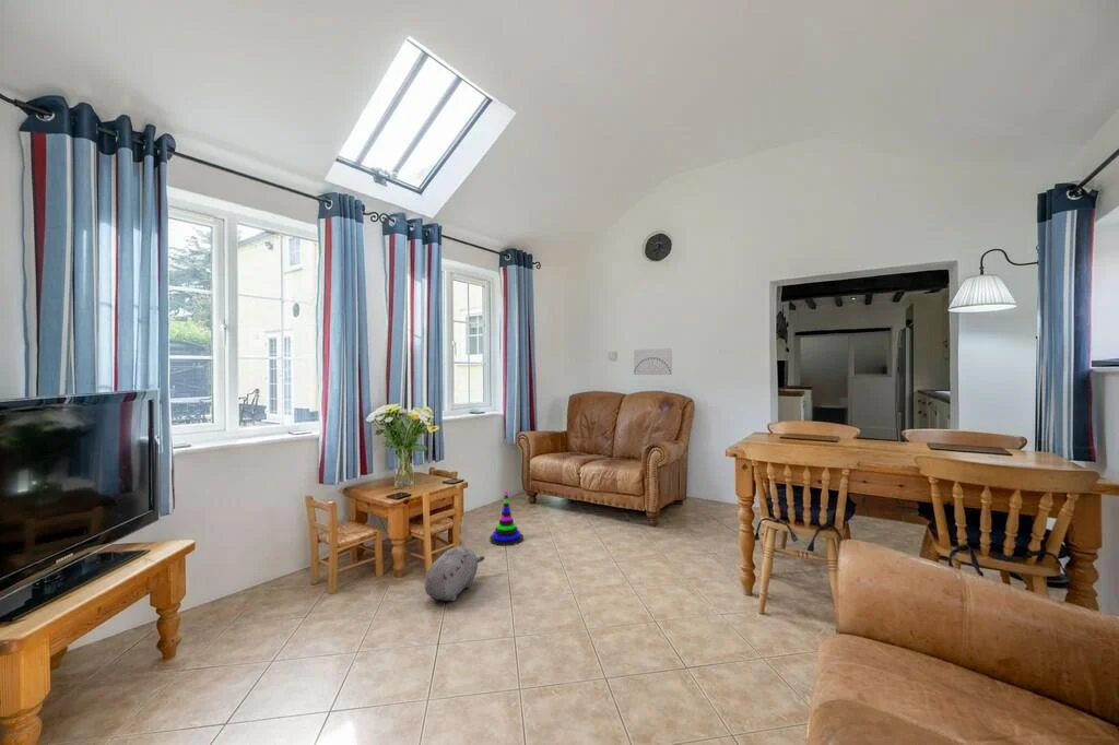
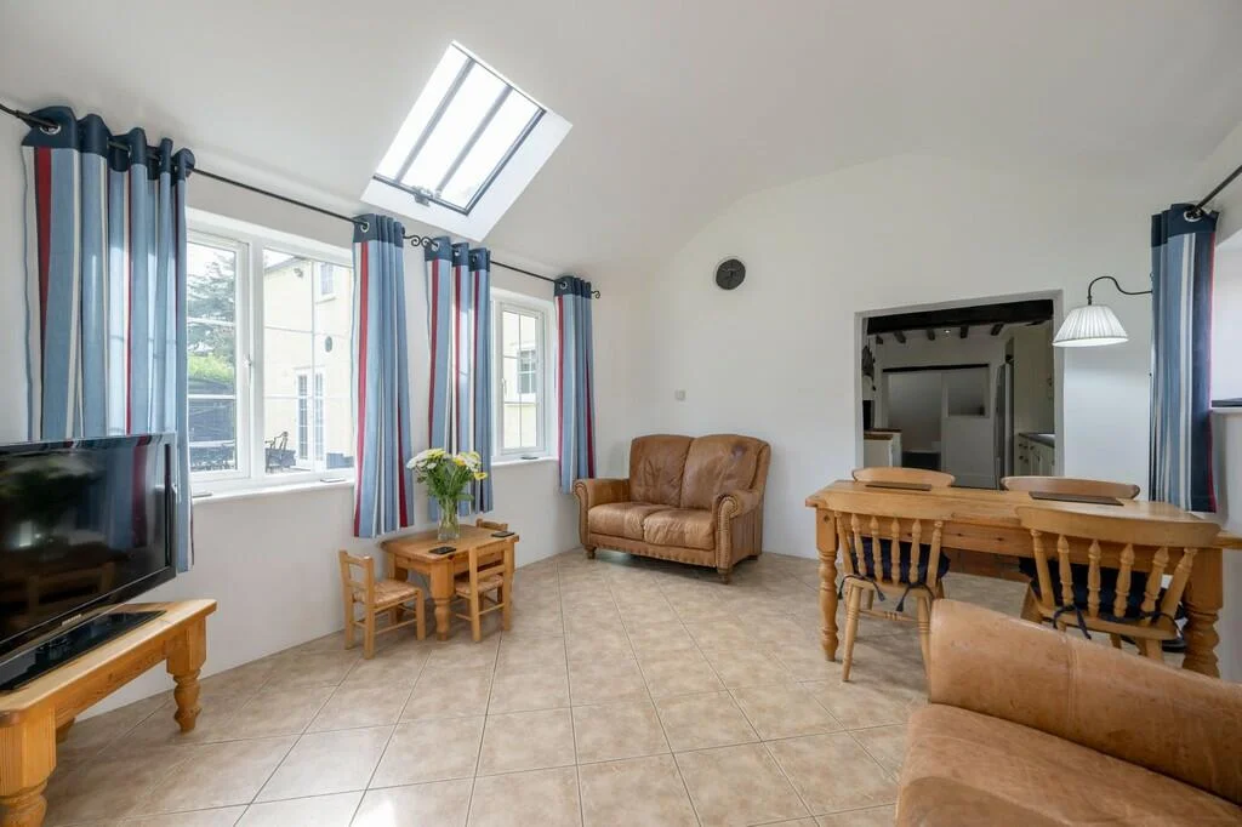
- wall art (652, 362)
- stacking toy (506, 515)
- plush toy (455, 566)
